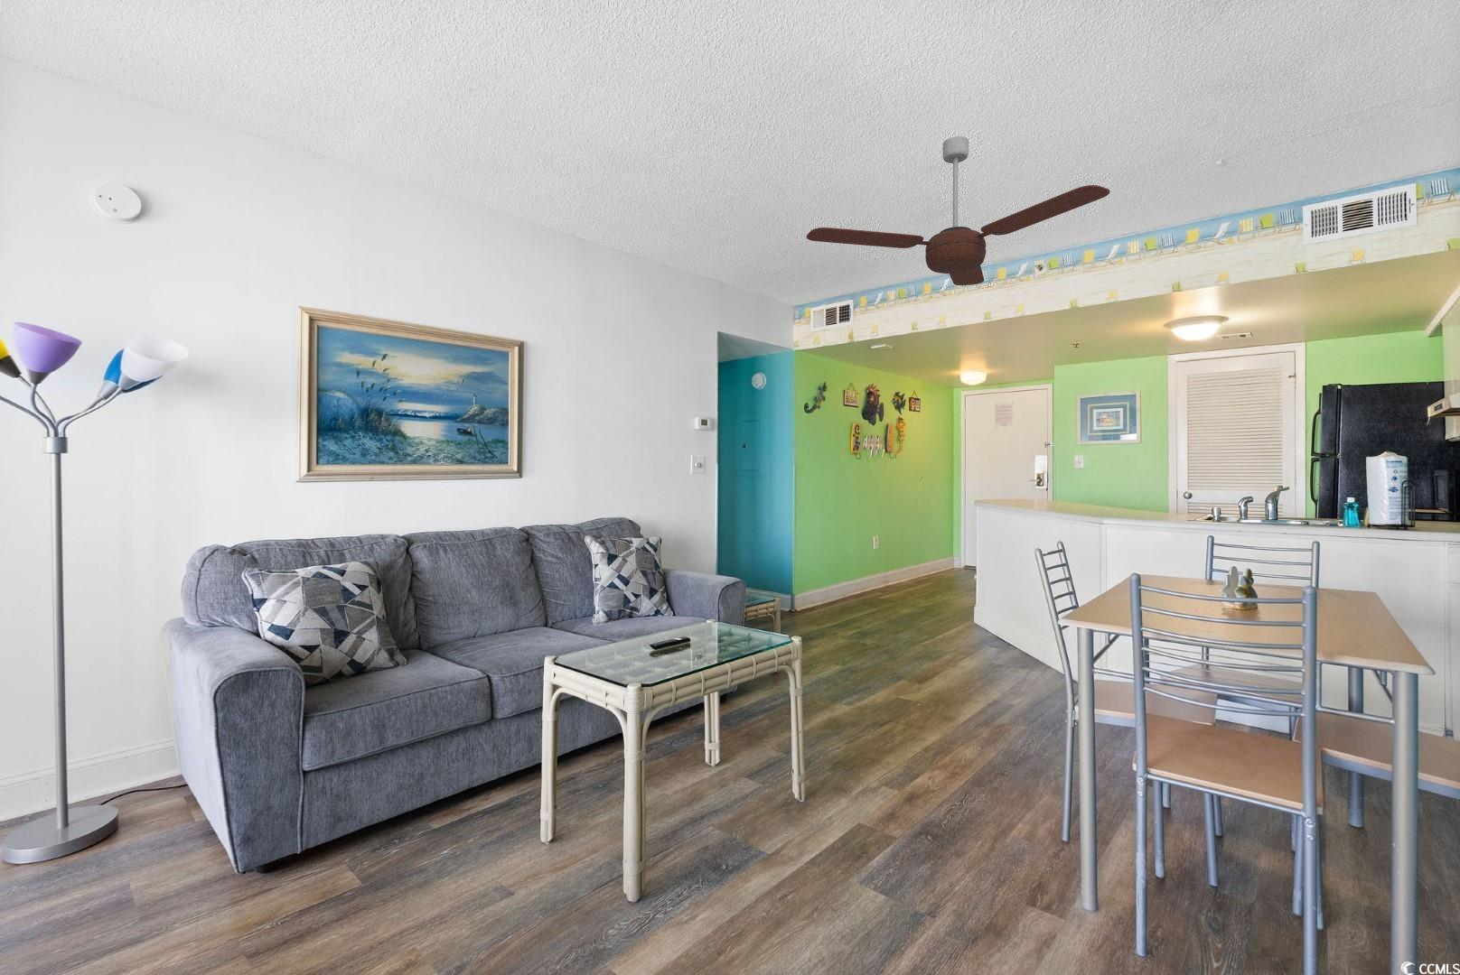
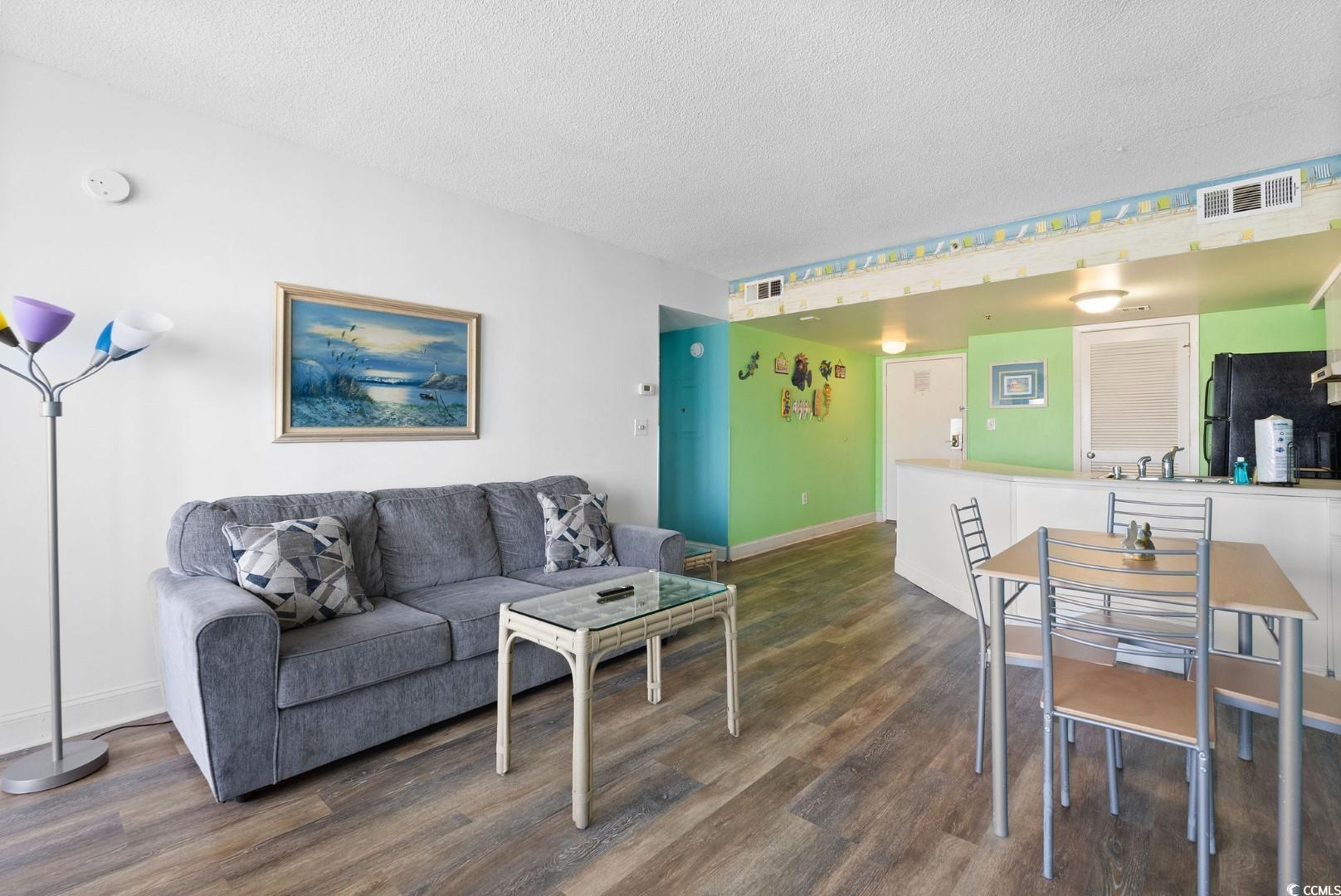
- ceiling fan (953, 213)
